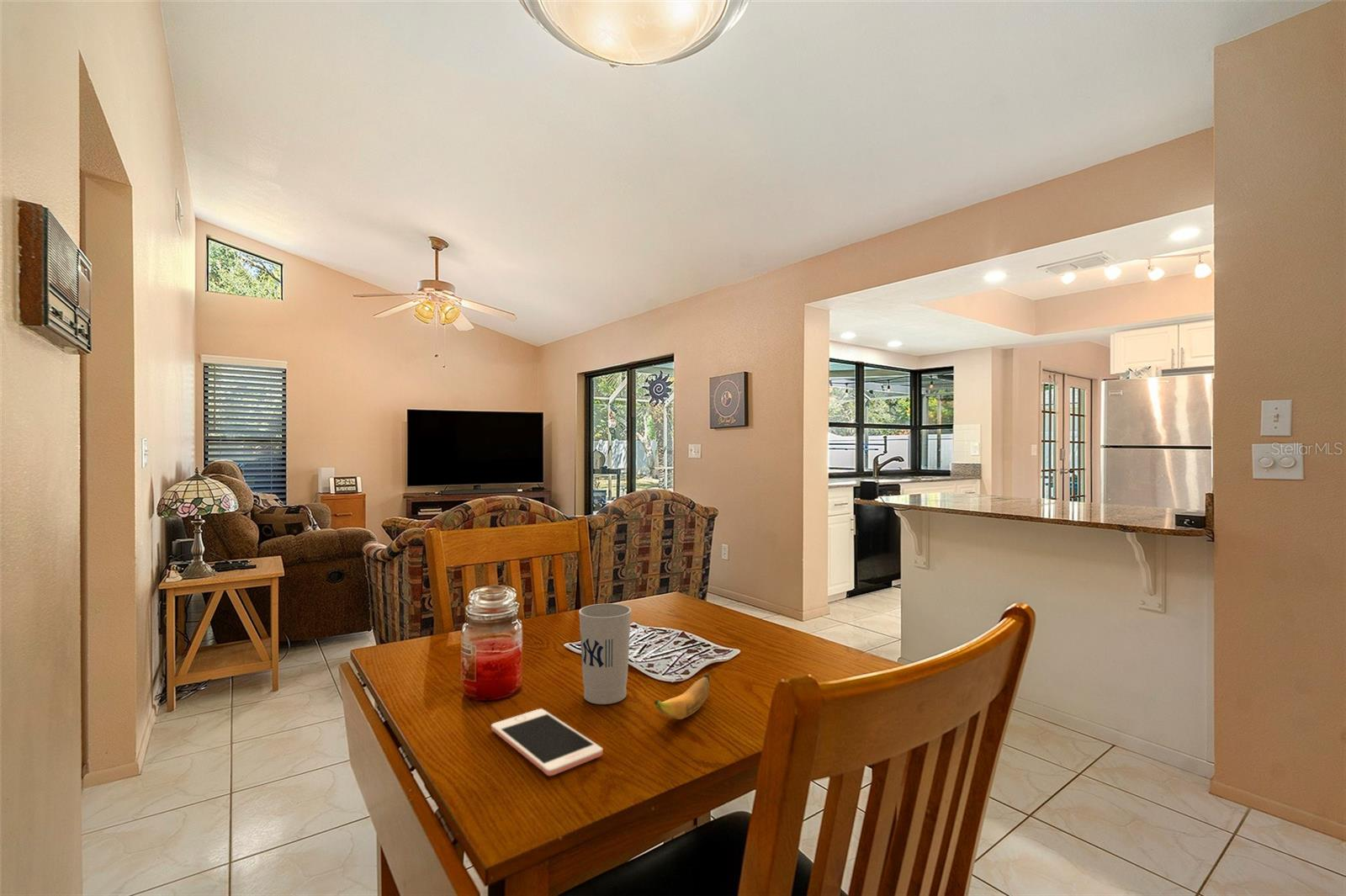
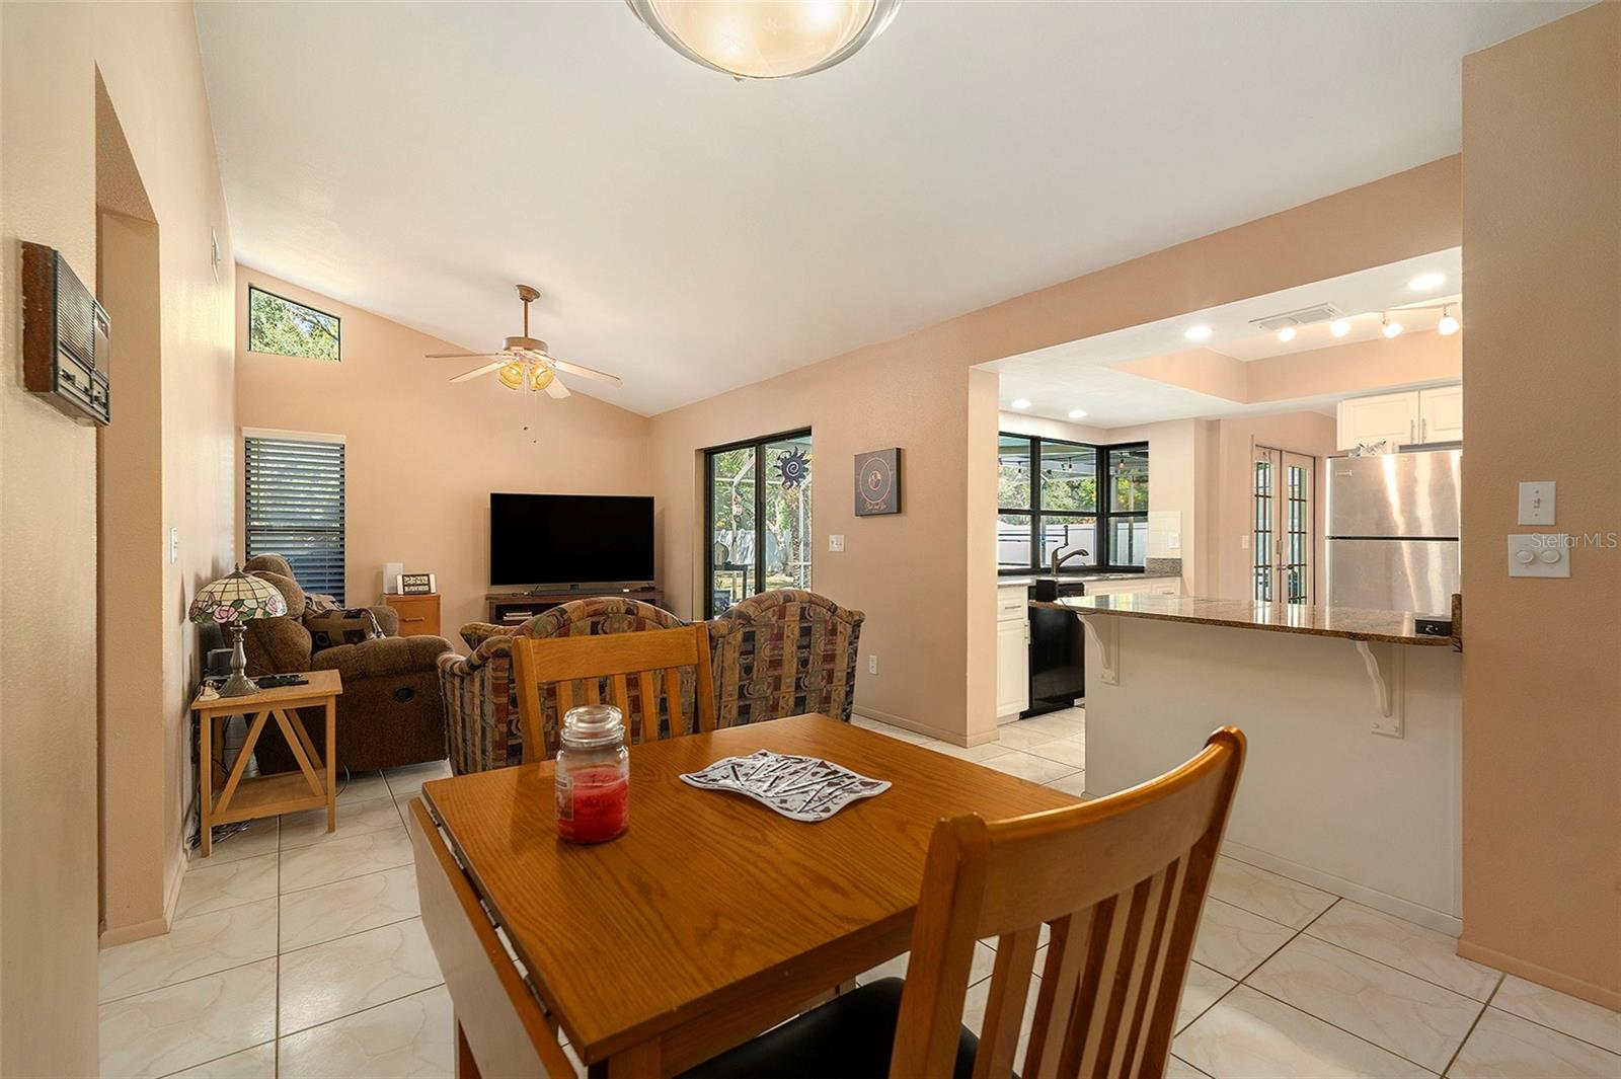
- cell phone (544, 739)
- cup (605, 653)
- banana (683, 697)
